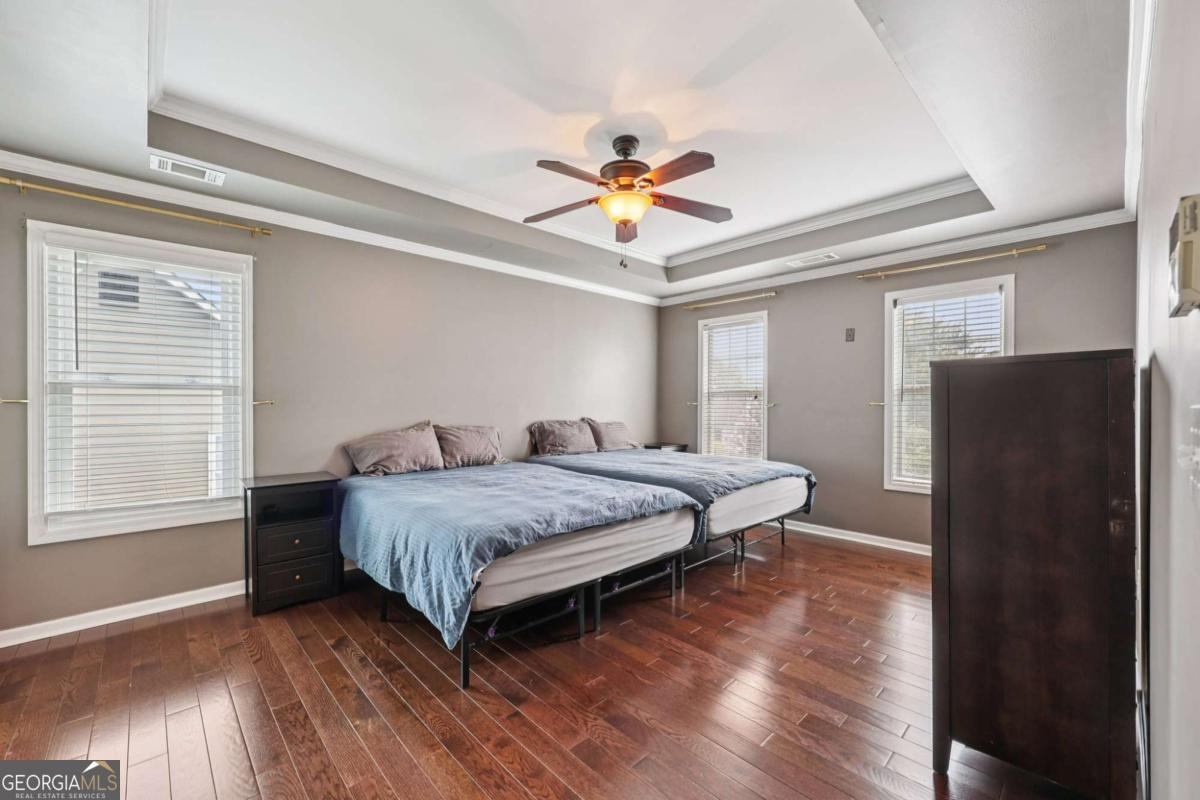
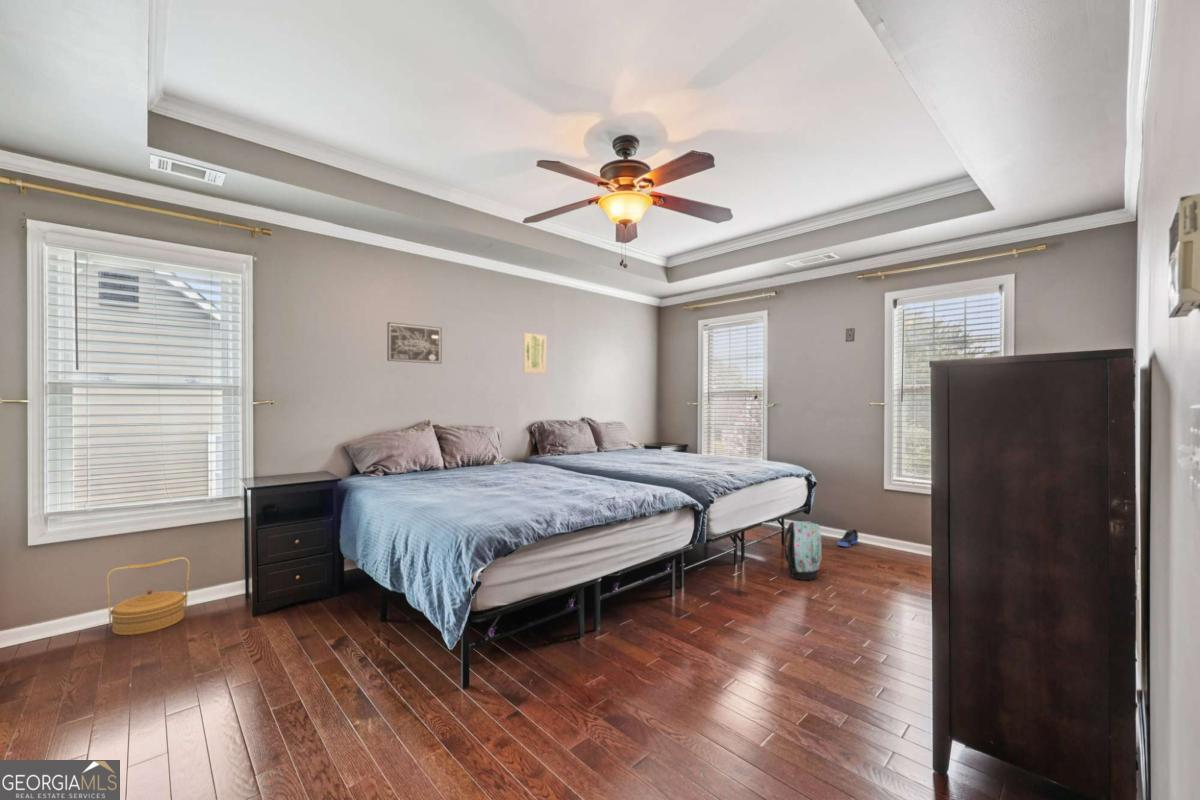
+ sneaker (847, 537)
+ wall art (415, 343)
+ basket (149, 592)
+ backpack (803, 547)
+ wall art (534, 353)
